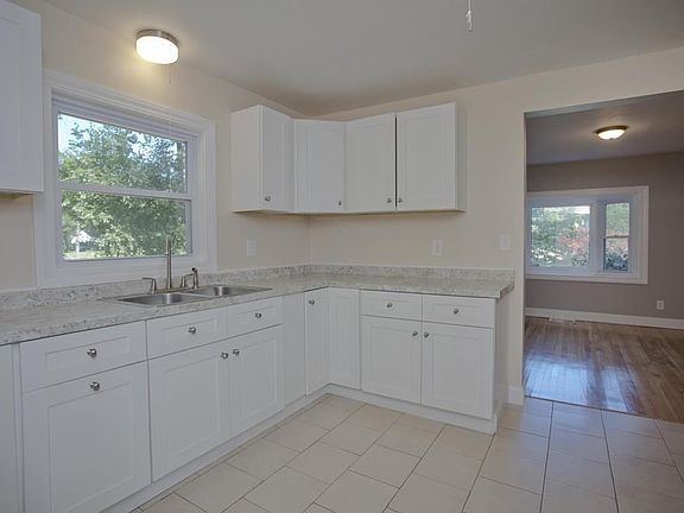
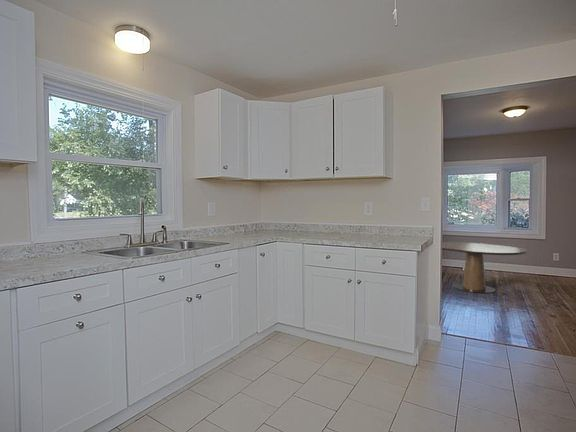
+ dining table (477, 267)
